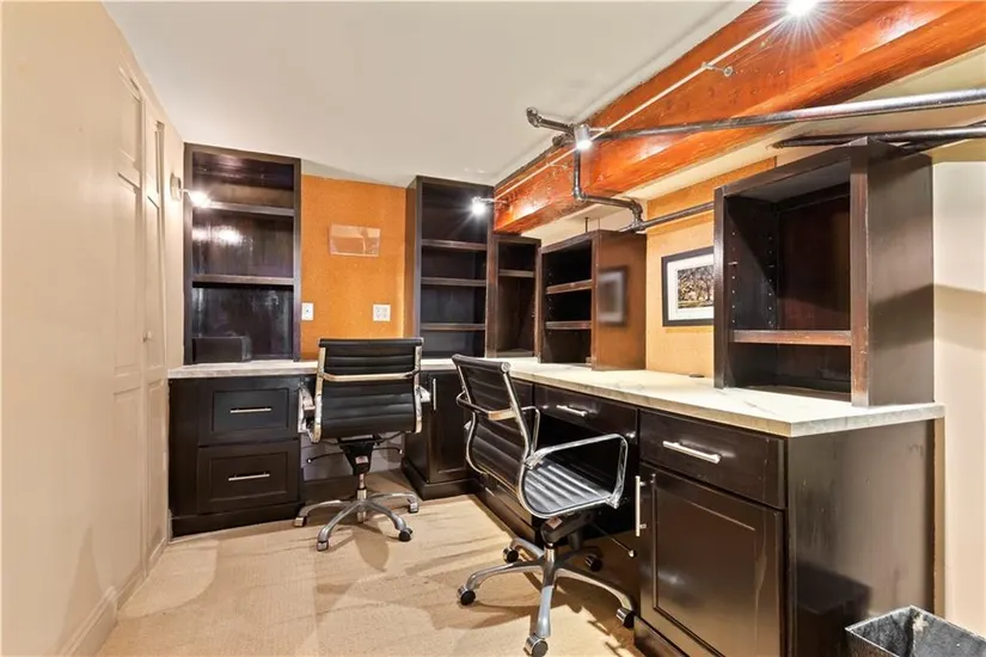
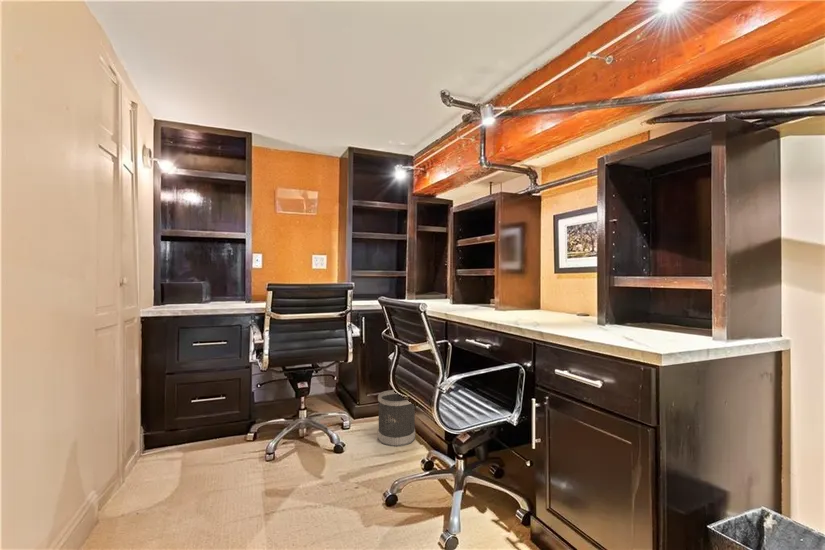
+ wastebasket (396, 416)
